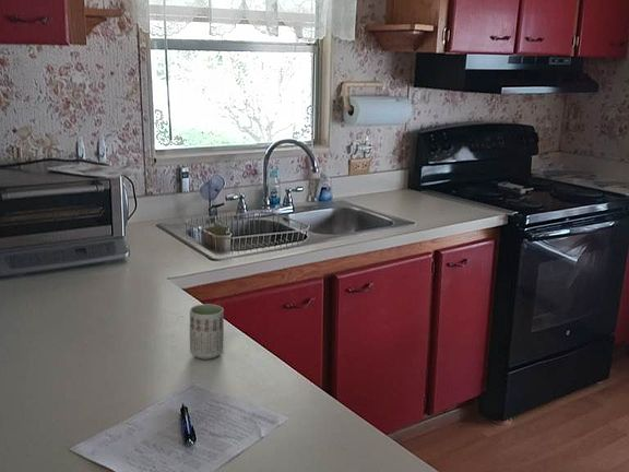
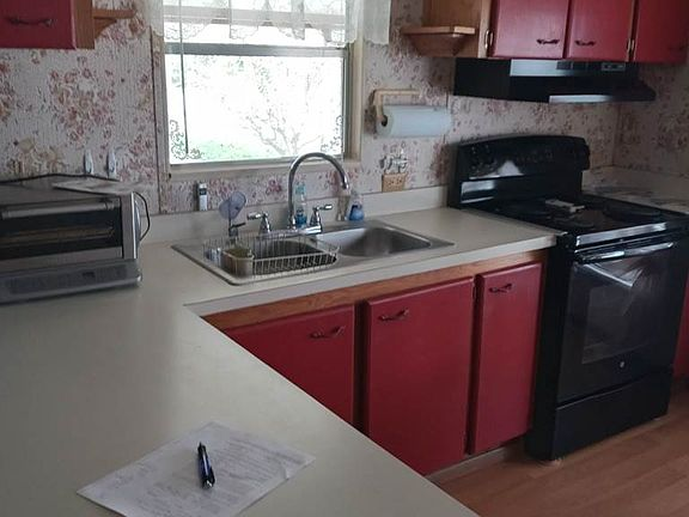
- cup (206, 331)
